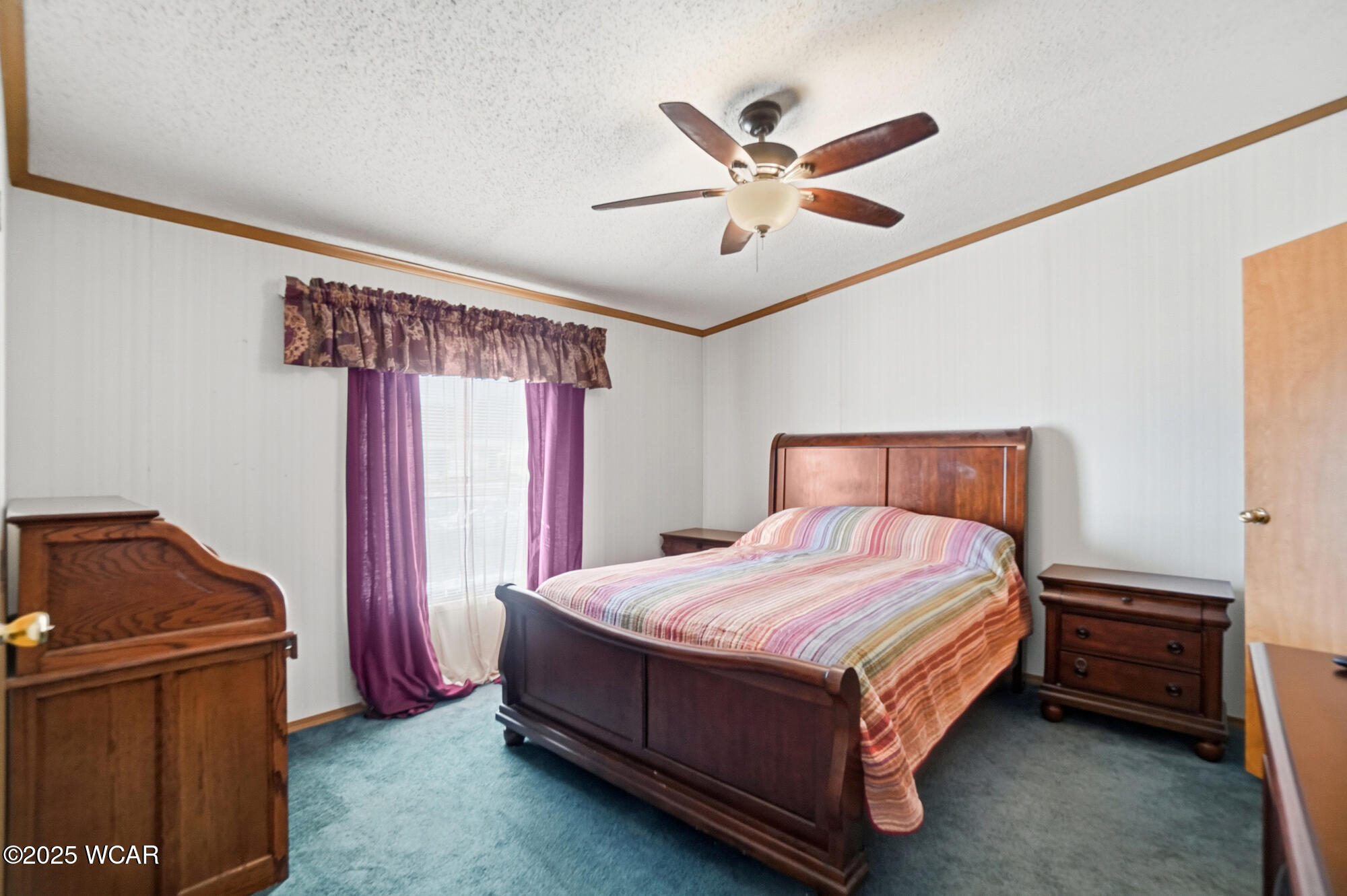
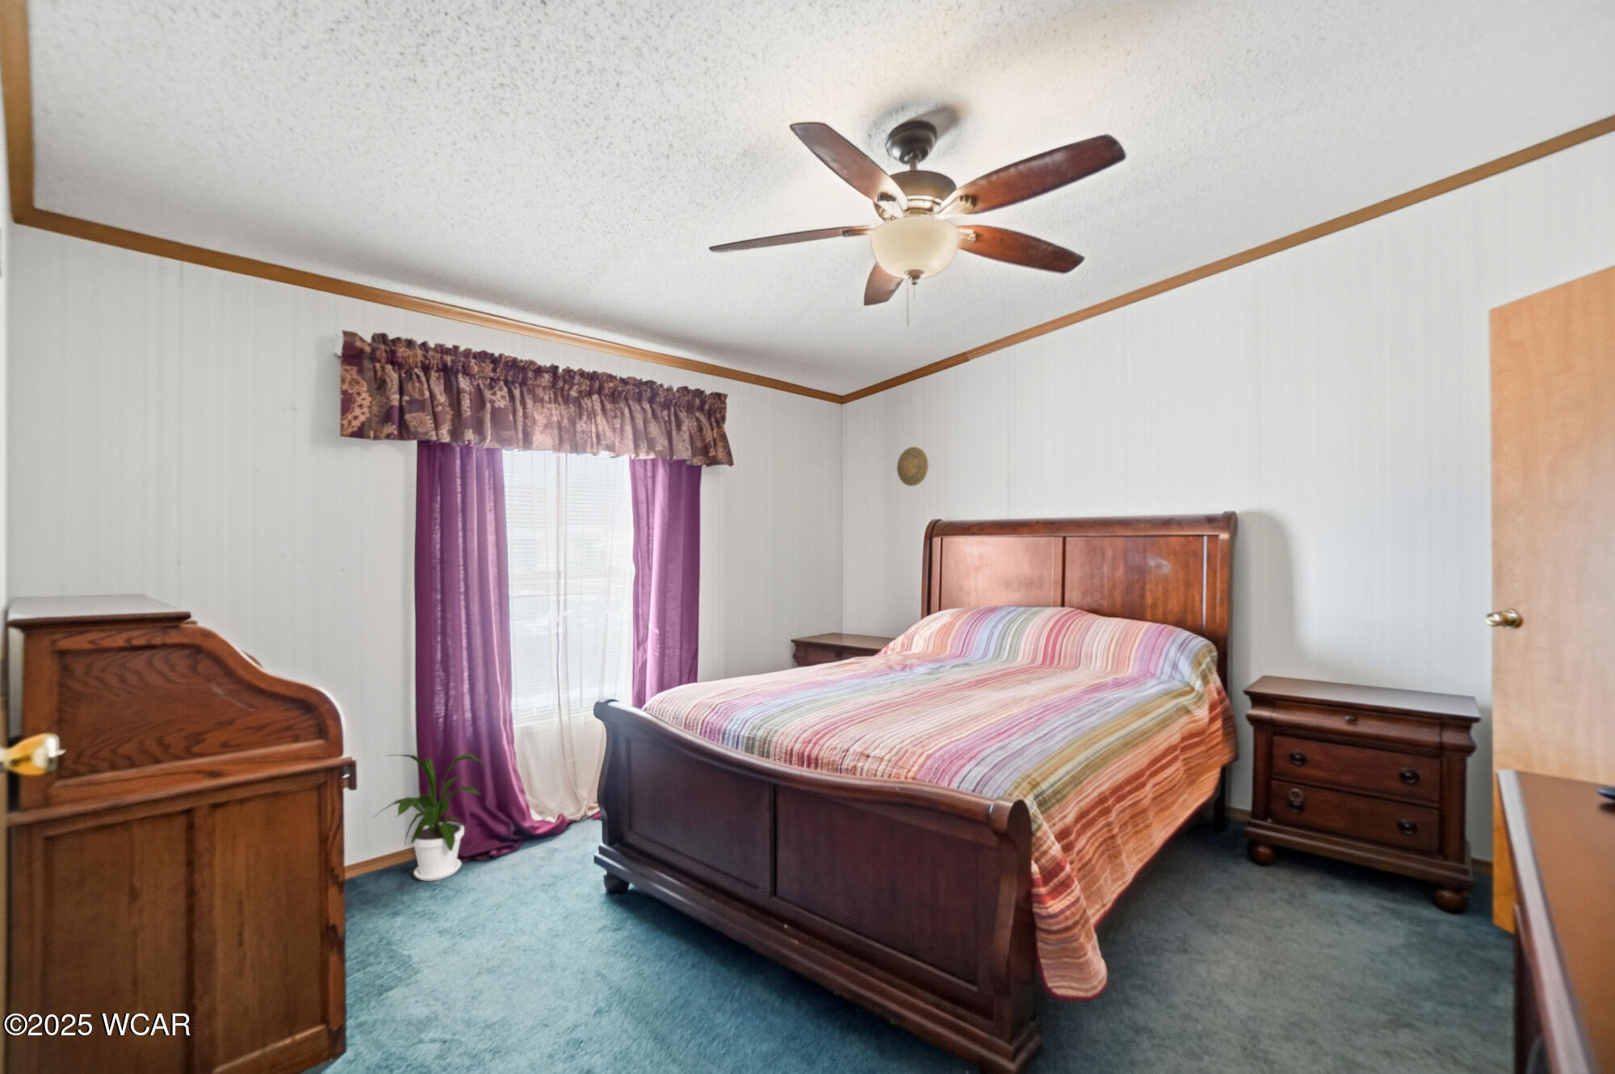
+ house plant (434, 810)
+ decorative plate (911, 465)
